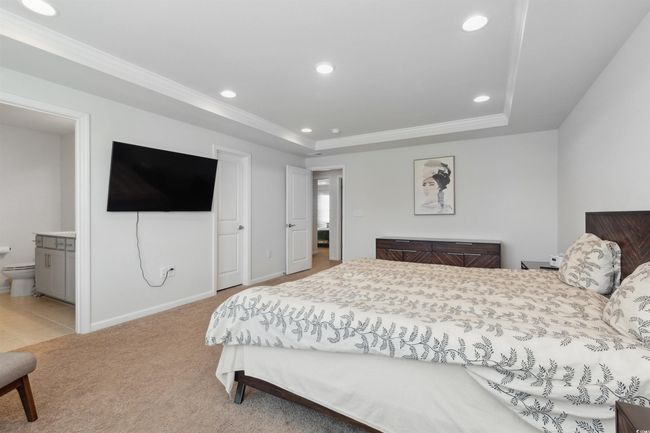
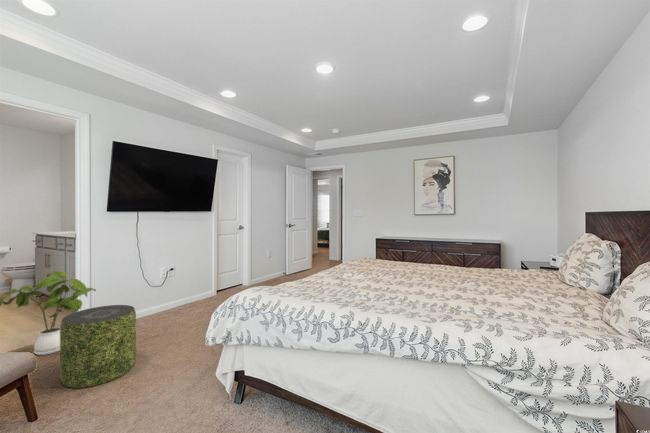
+ pouf (100, 342)
+ house plant (59, 311)
